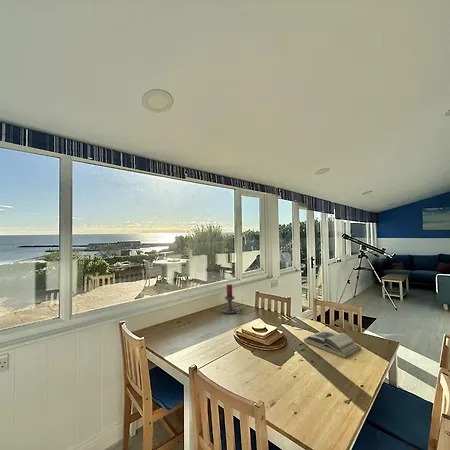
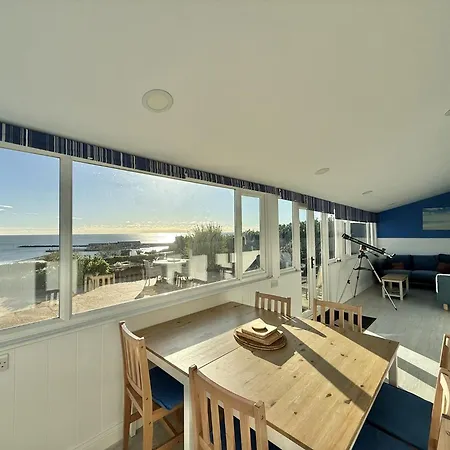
- book (331, 339)
- candle holder (231, 298)
